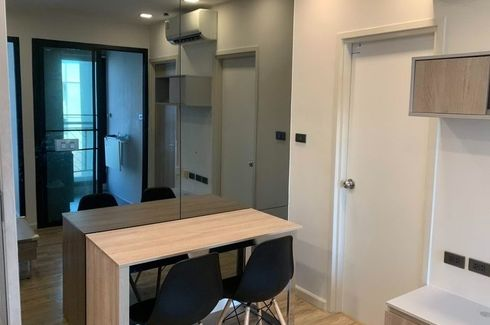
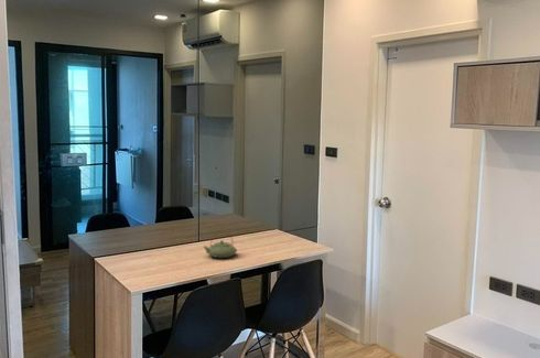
+ teapot (219, 243)
